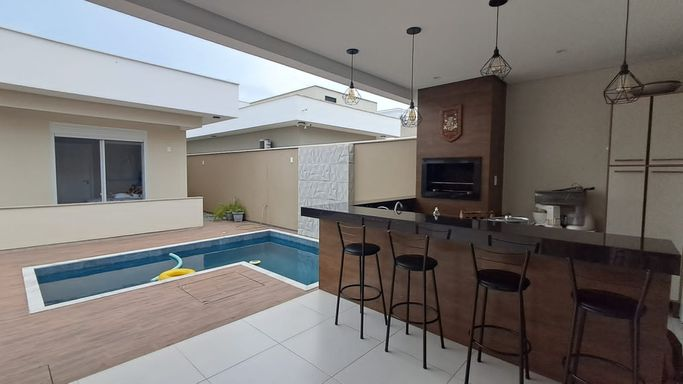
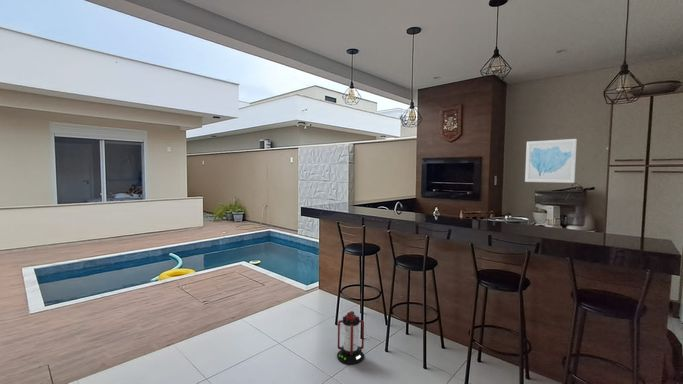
+ lantern (350, 334)
+ wall art (549, 161)
